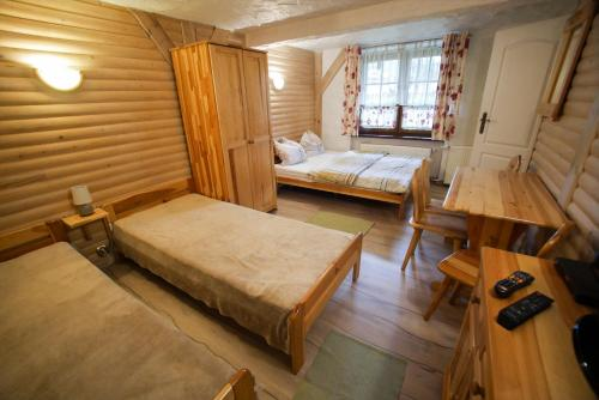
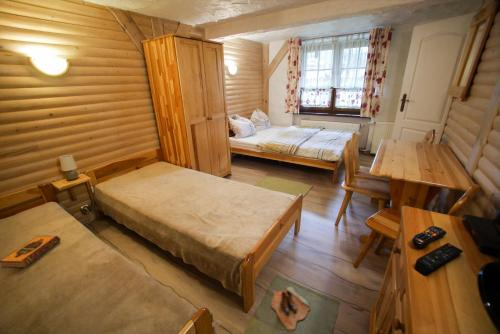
+ hardback book (32, 250)
+ boots (289, 301)
